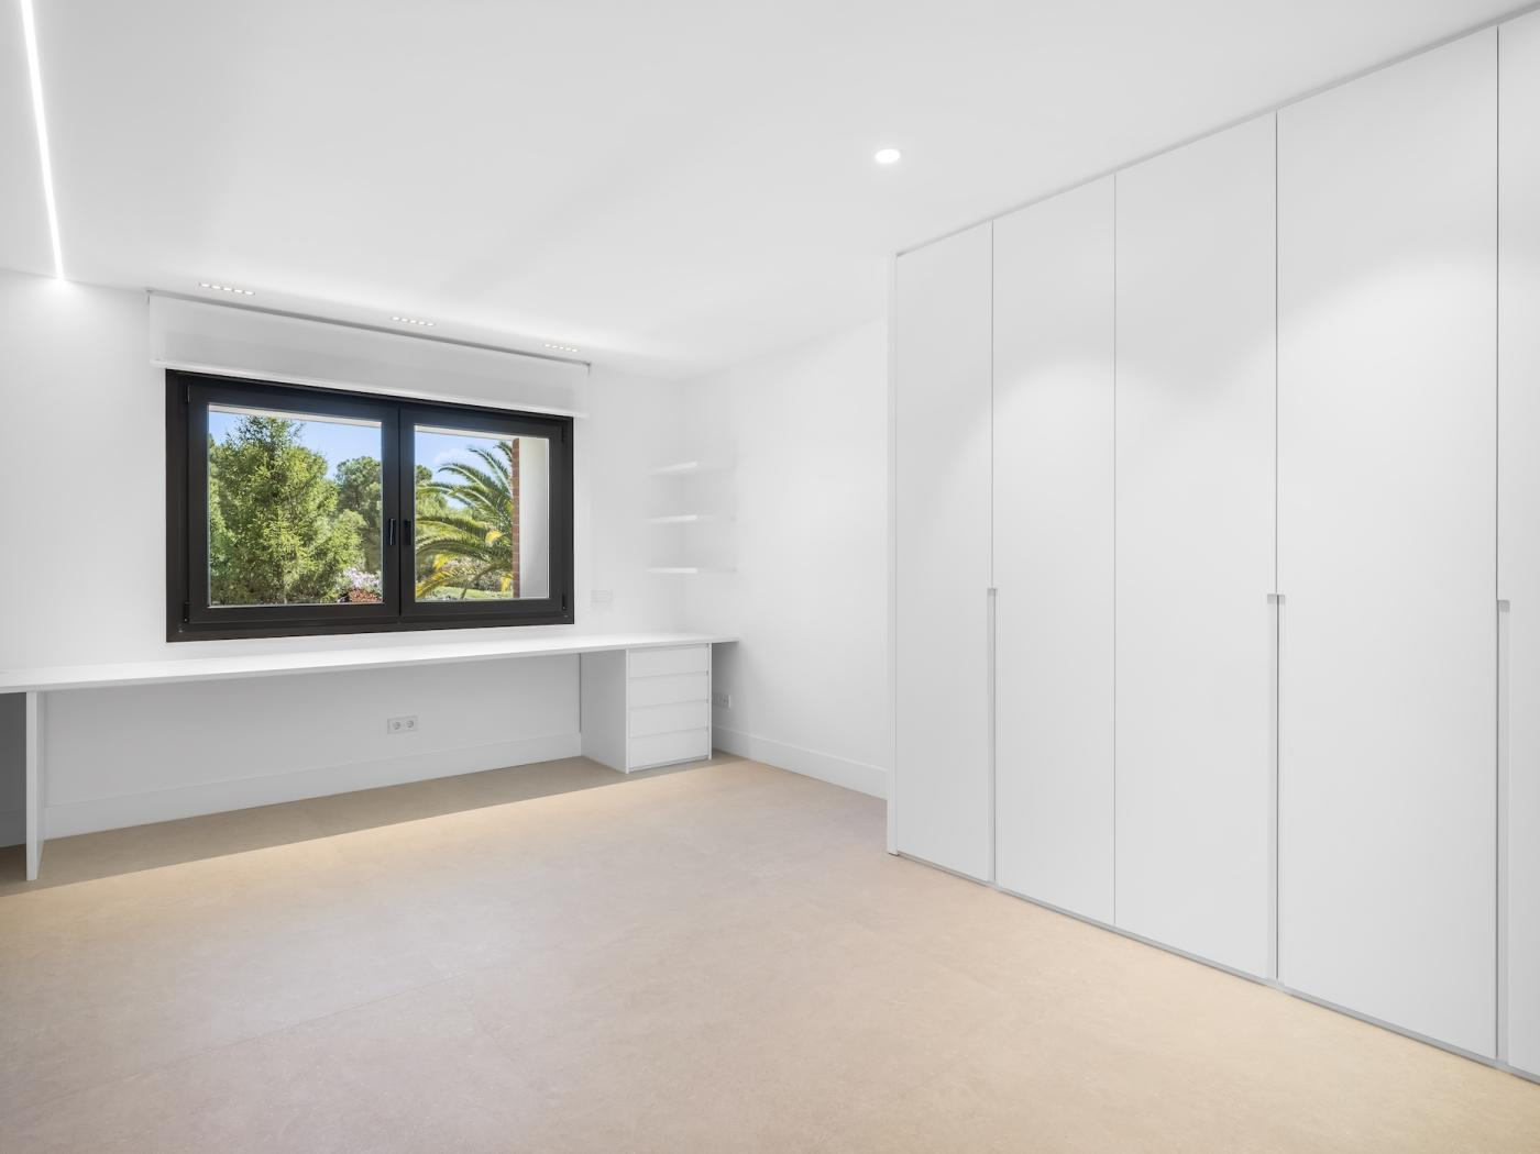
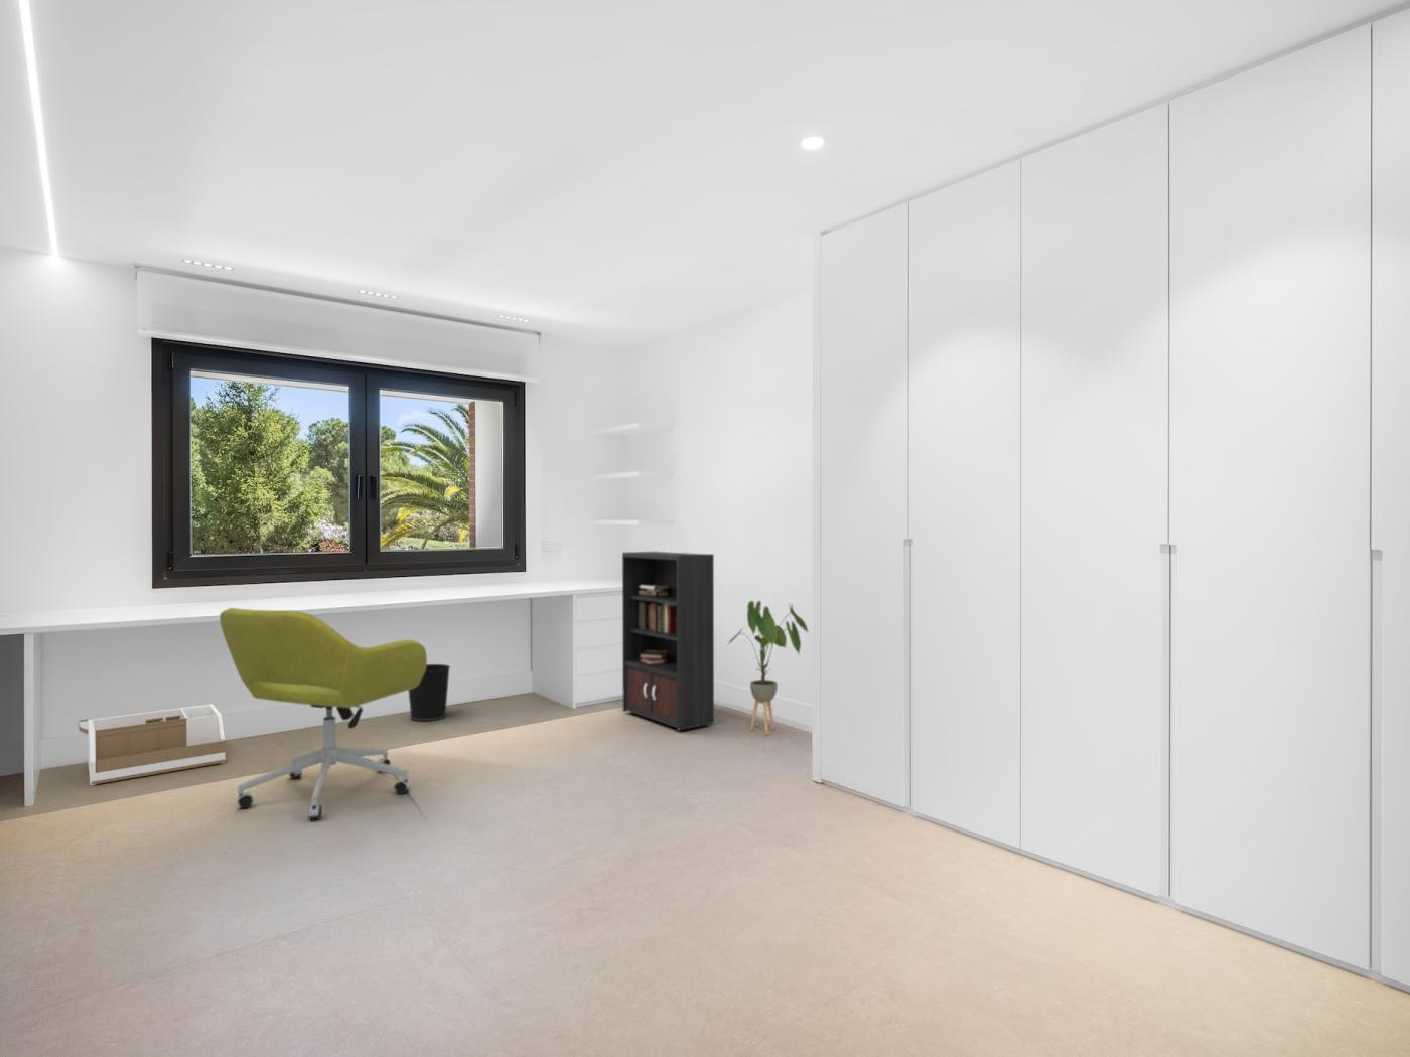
+ office chair (329, 696)
+ bookcase (688, 636)
+ storage bin (152, 741)
+ house plant (767, 665)
+ wastebasket (429, 692)
